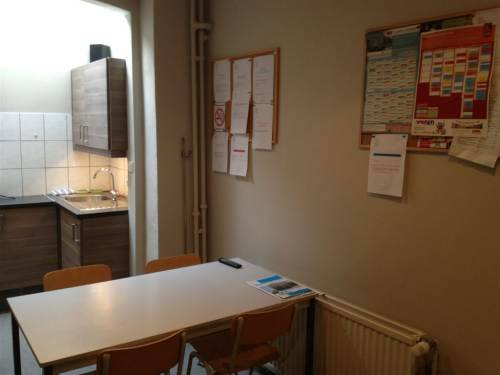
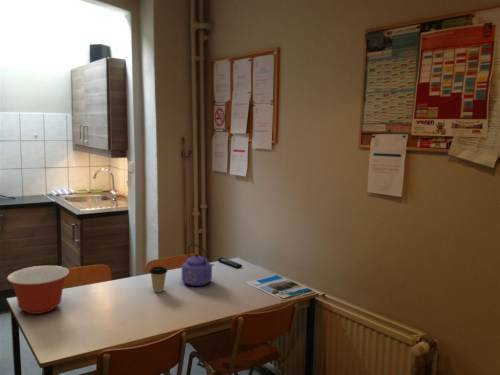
+ coffee cup (158, 279)
+ mixing bowl (39, 291)
+ kettle (199, 264)
